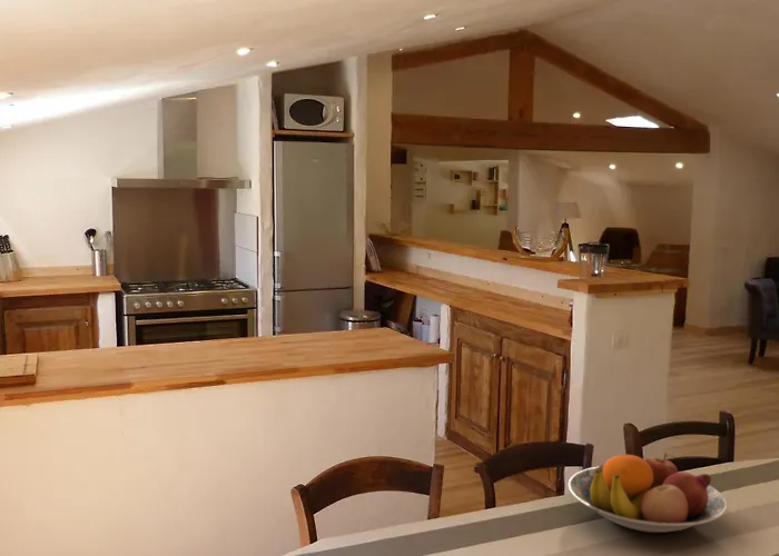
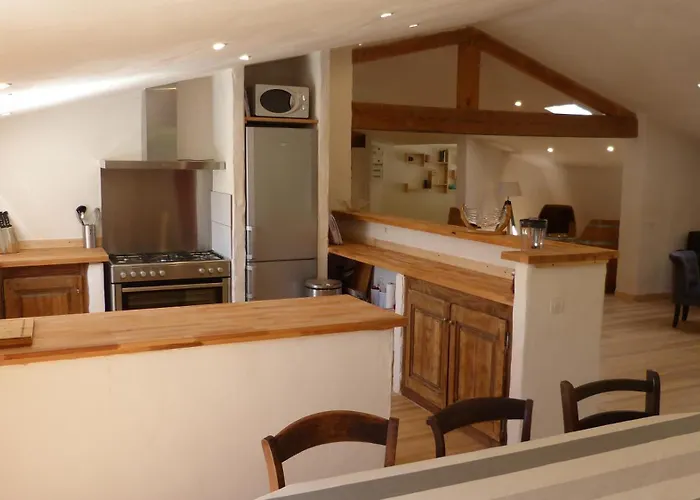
- fruit bowl (645, 486)
